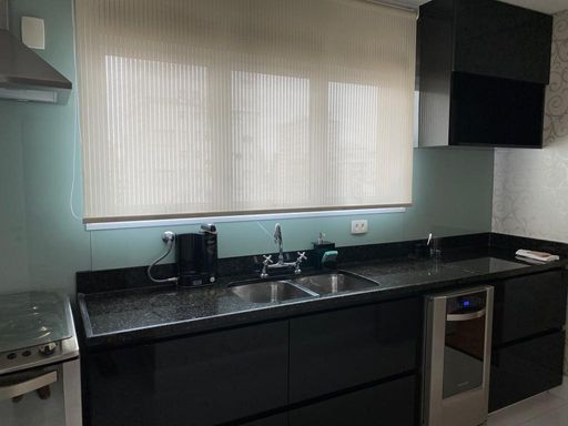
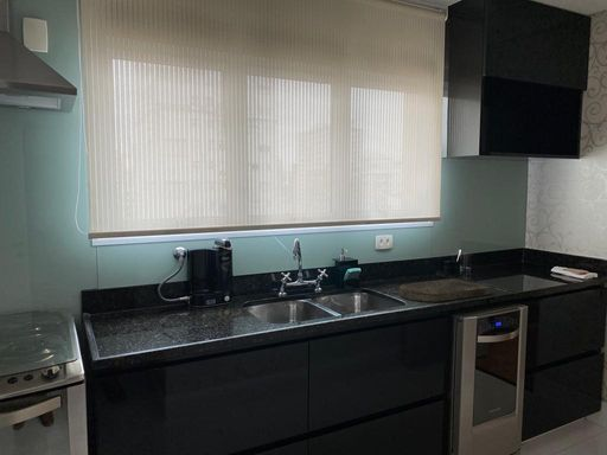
+ cutting board (439, 289)
